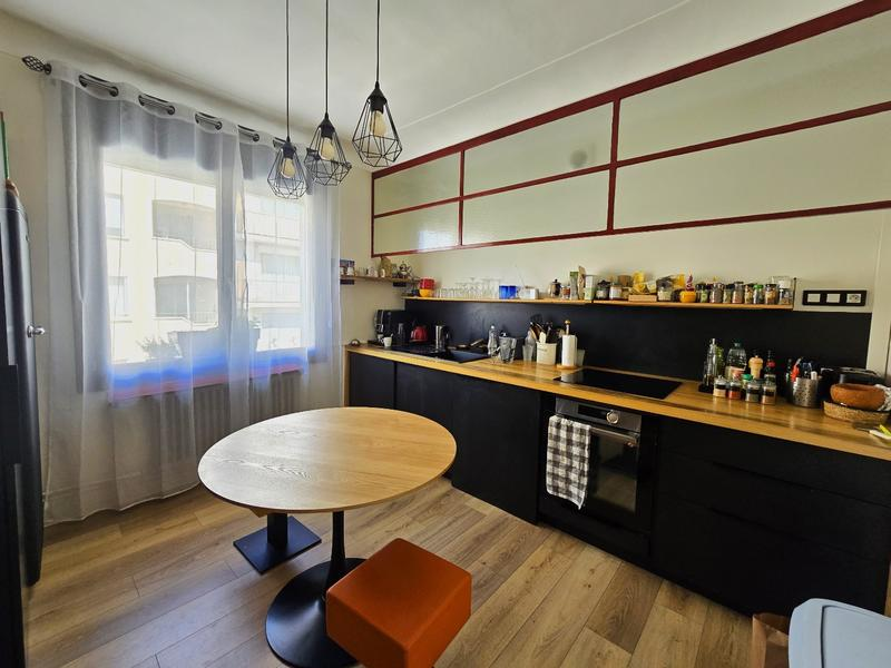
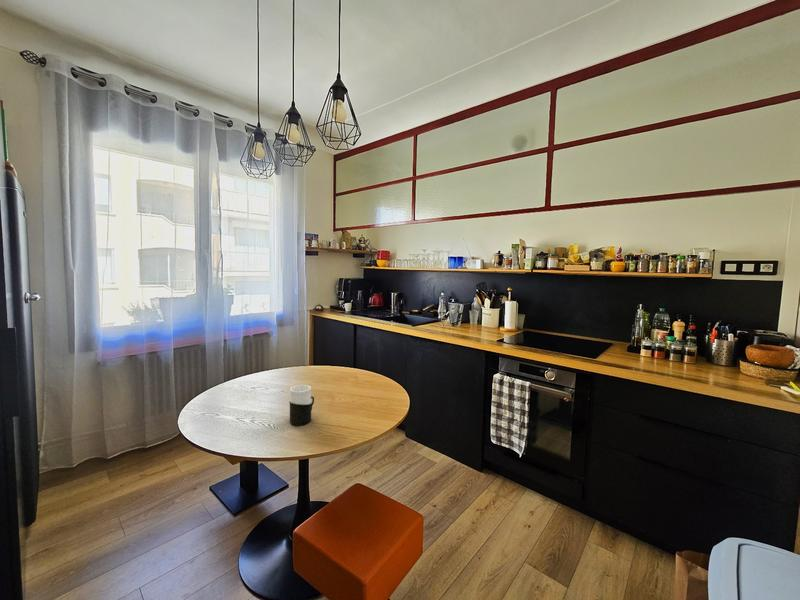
+ cup (303, 403)
